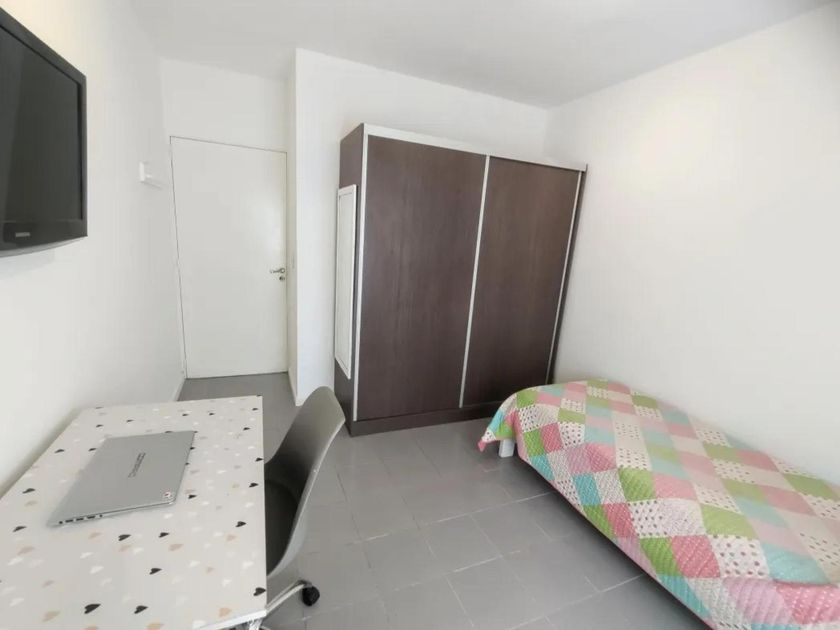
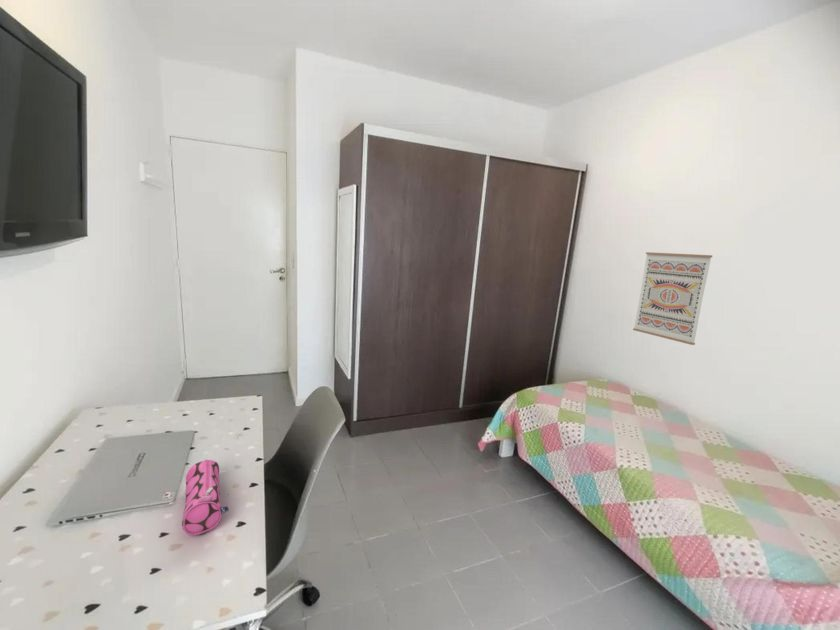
+ pencil case (204, 492)
+ wall art (669, 296)
